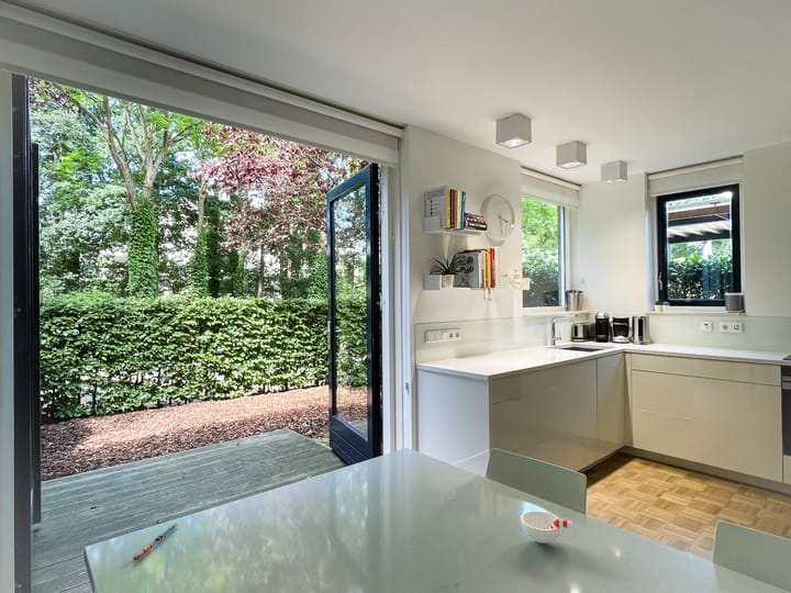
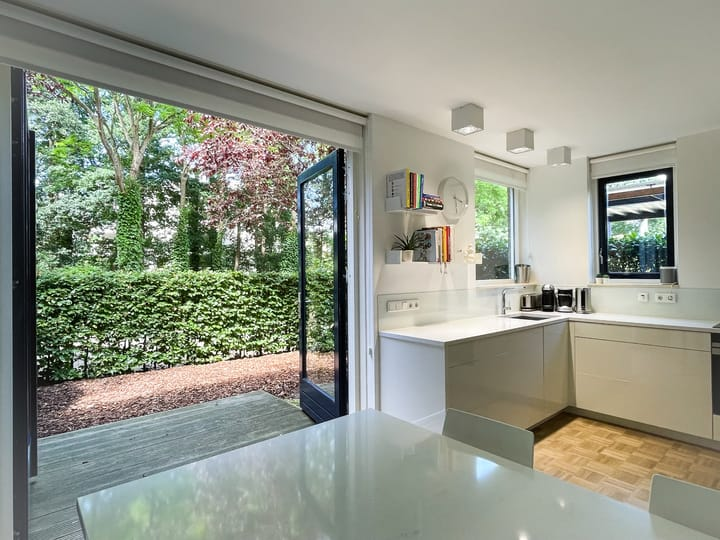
- cup (545, 527)
- pen (157, 539)
